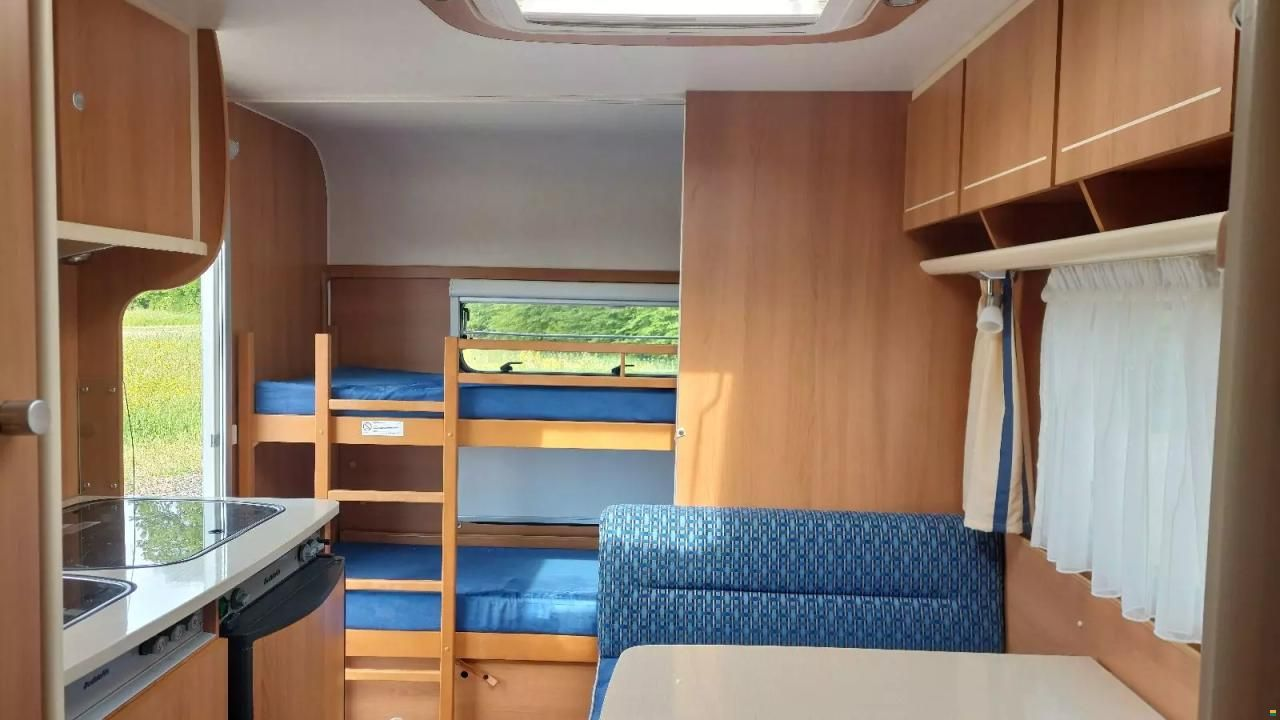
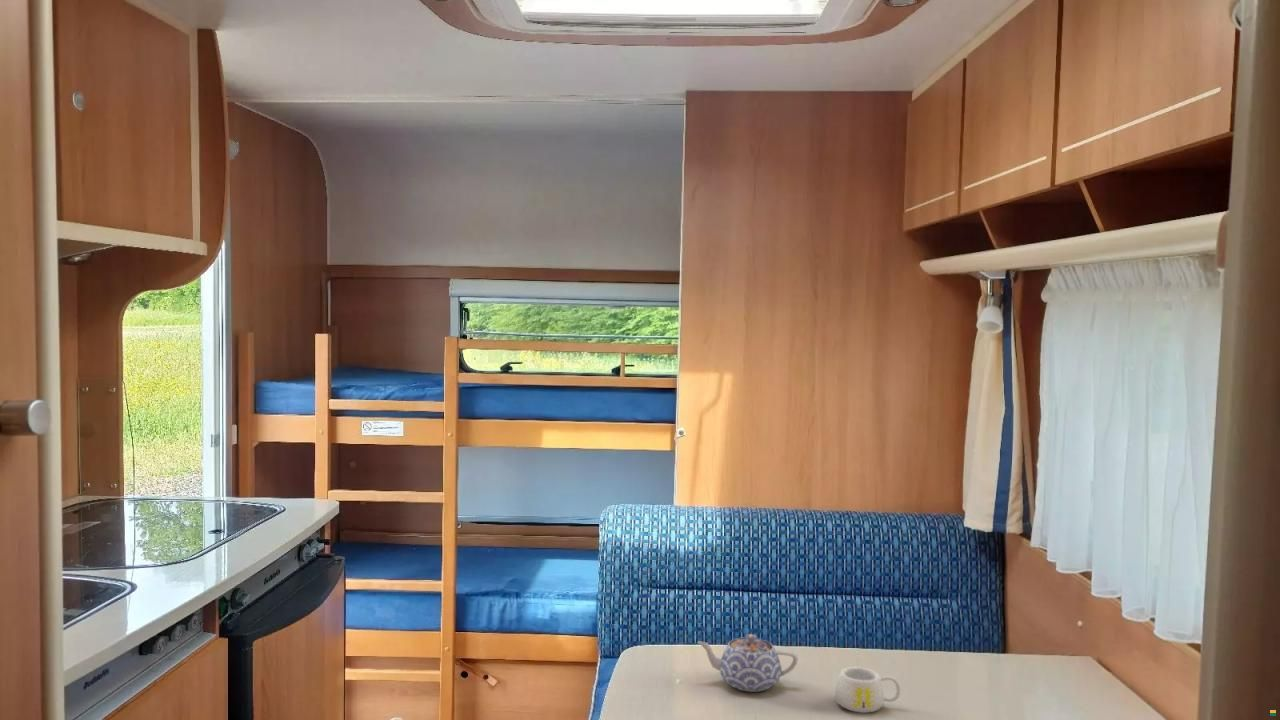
+ teapot (747, 659)
+ mug (867, 689)
